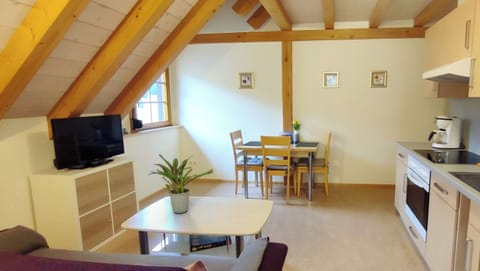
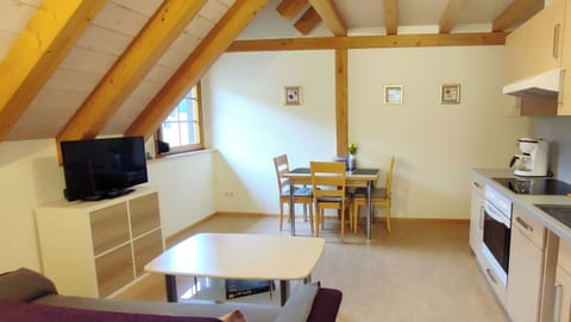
- potted plant (177, 182)
